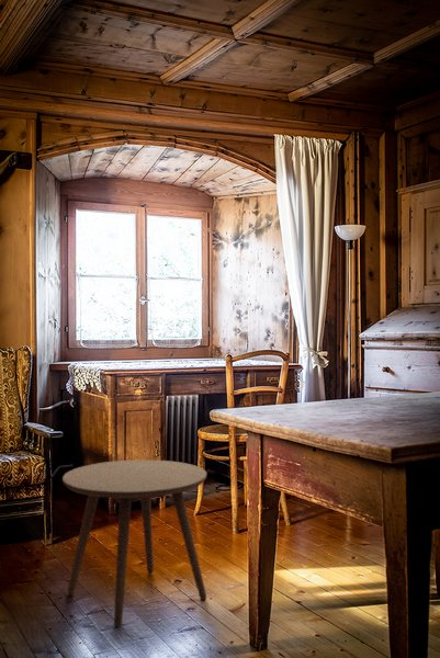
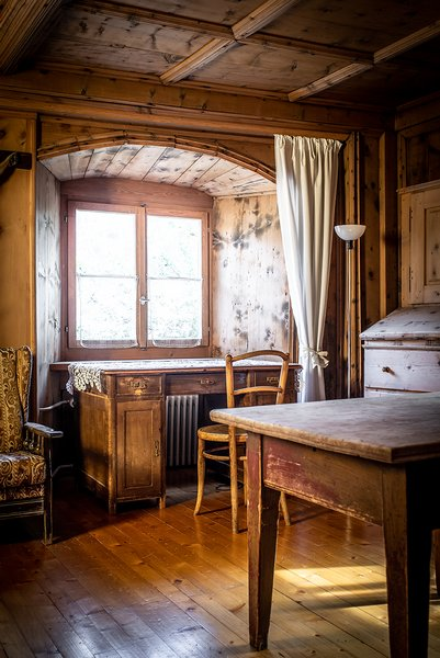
- side table (128, 533)
